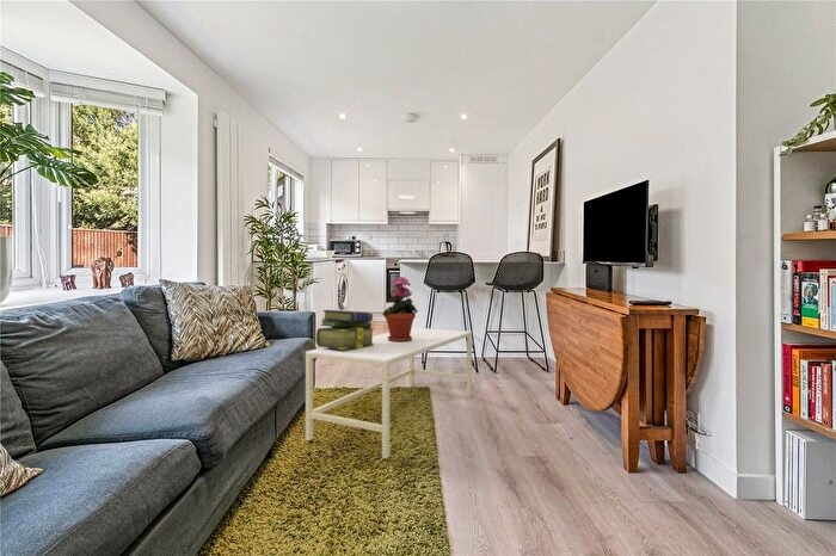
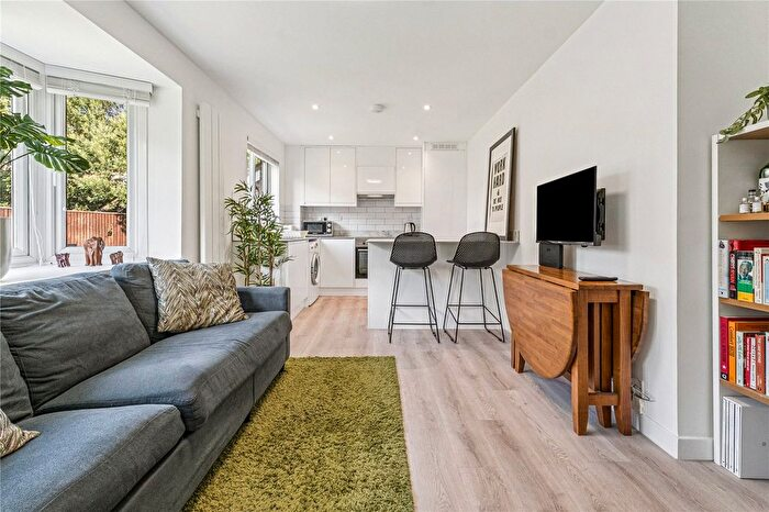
- coffee table (401, 376)
- potted plant (400, 308)
- stack of books (346, 327)
